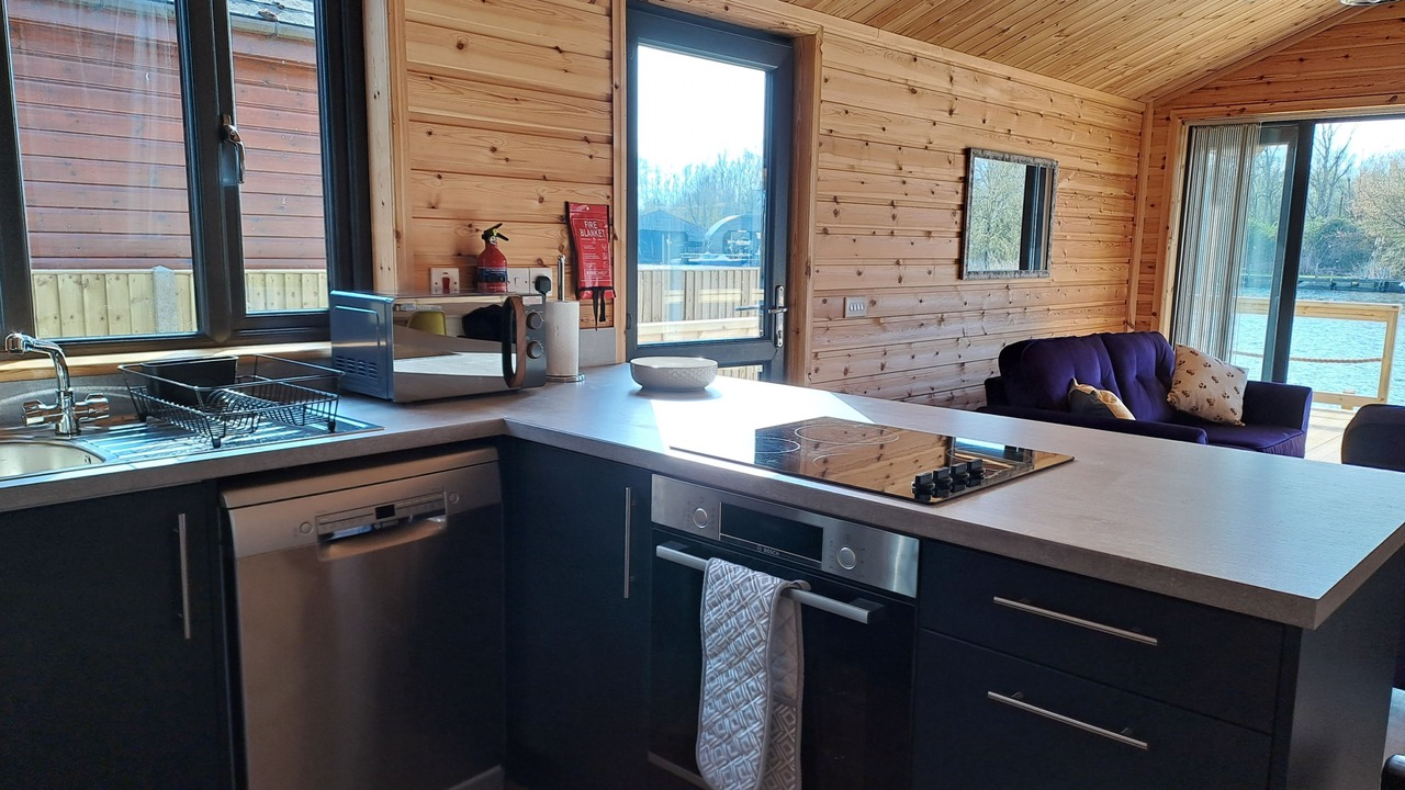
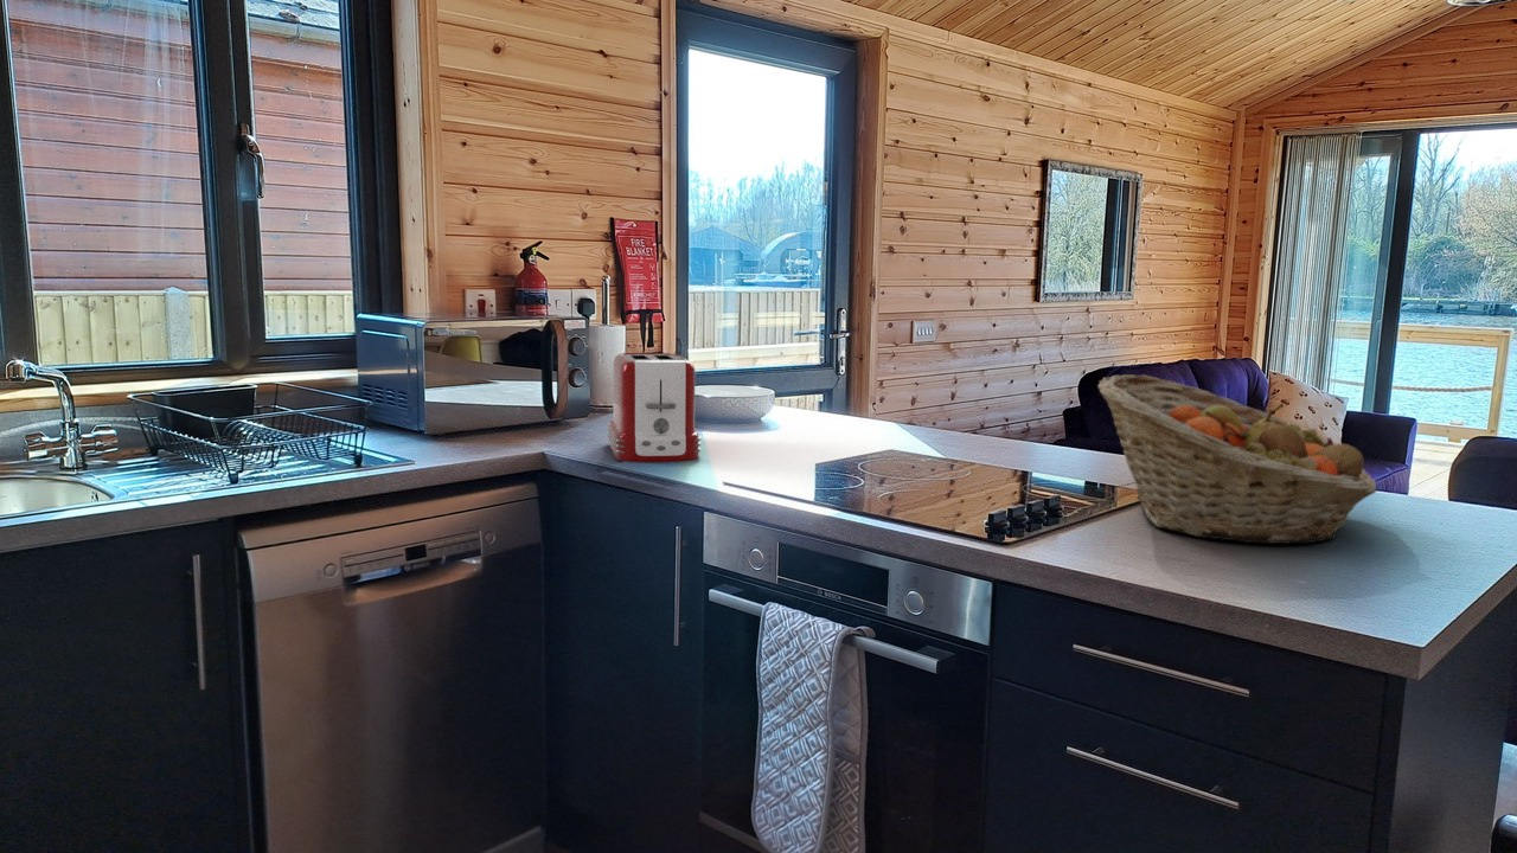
+ fruit basket (1229, 450)
+ toaster (652, 403)
